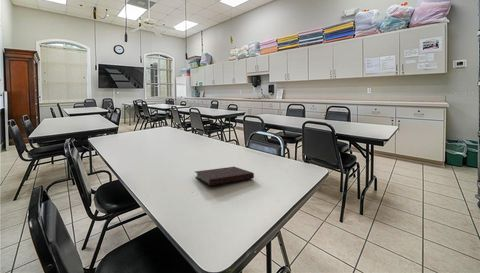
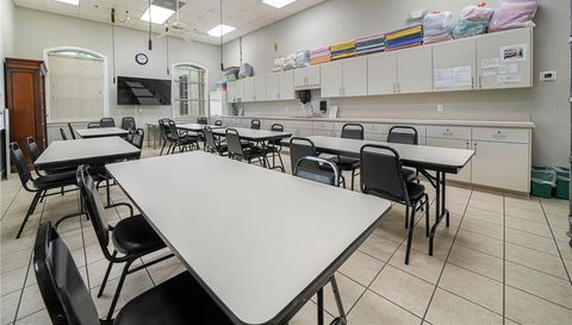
- notebook (223, 175)
